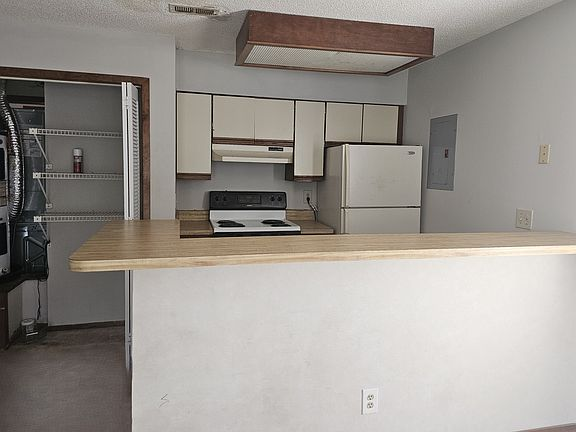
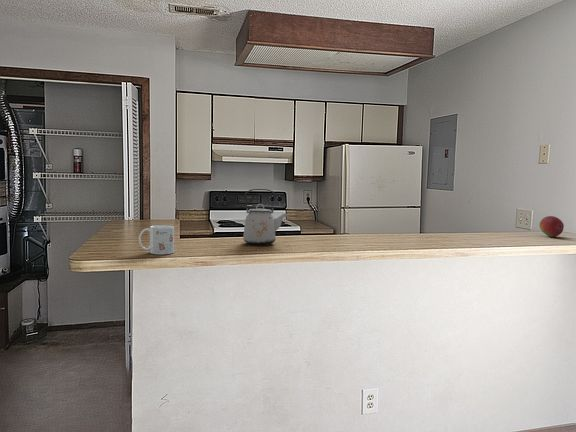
+ fruit (551, 226)
+ kettle (266, 216)
+ mug (156, 239)
